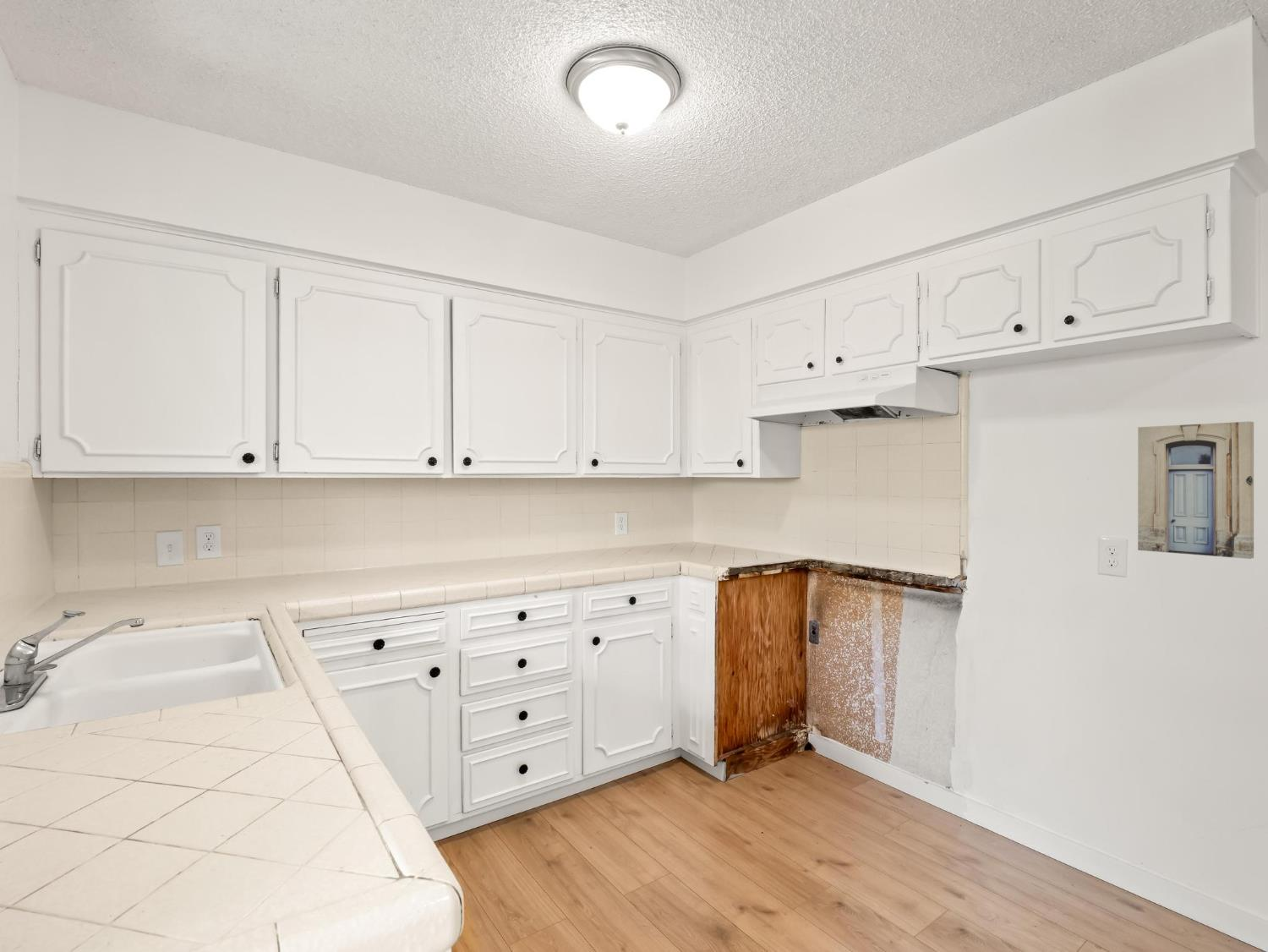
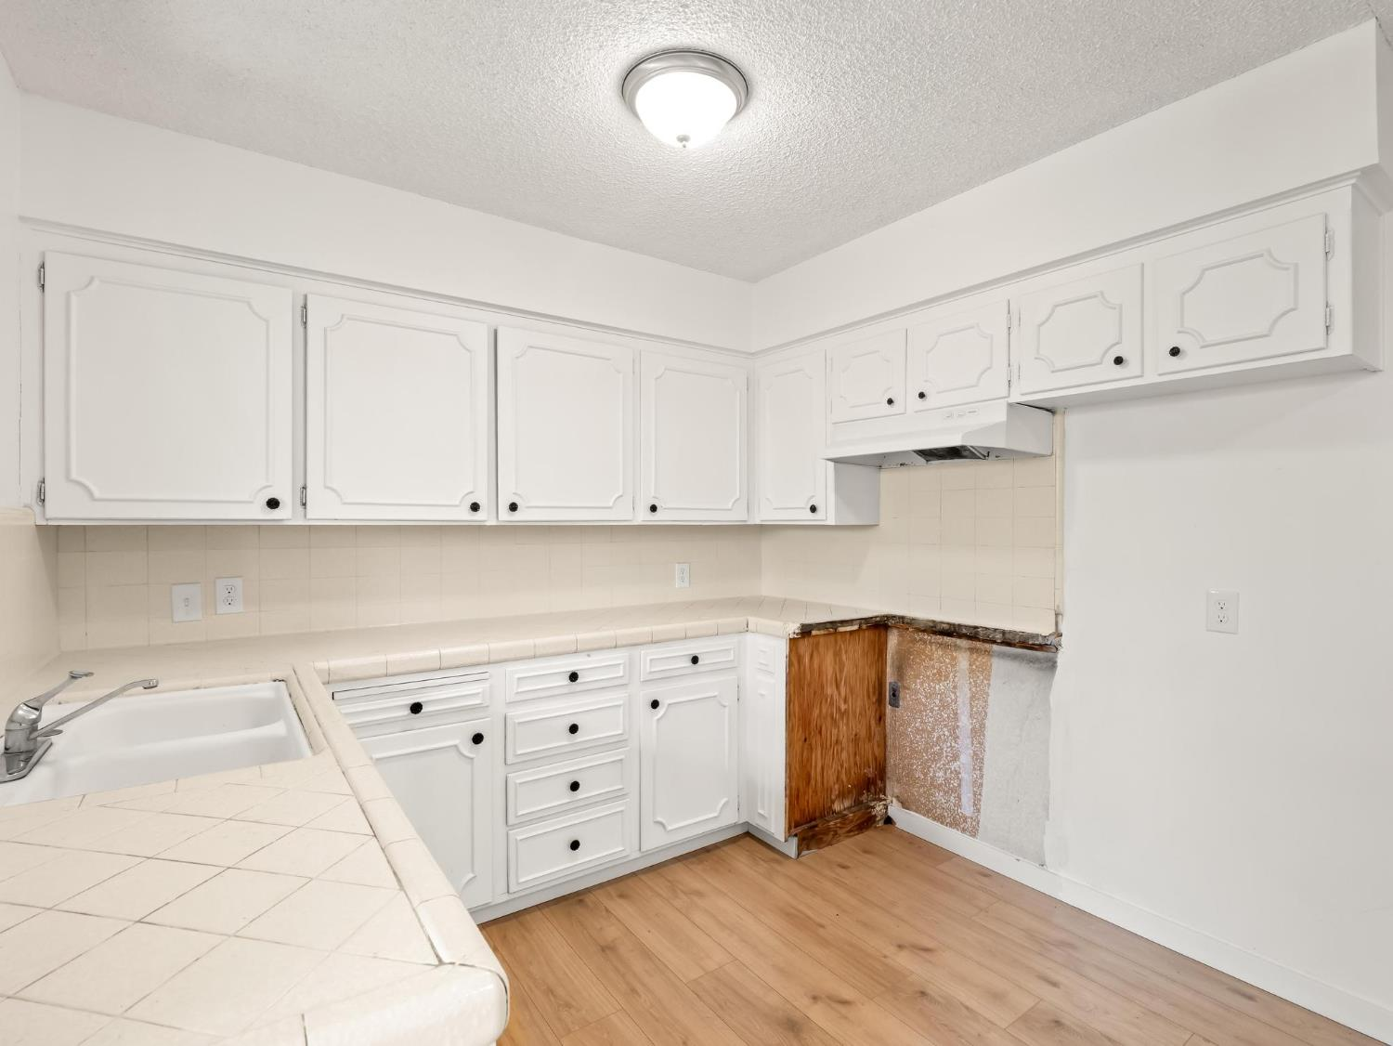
- wall art (1193, 489)
